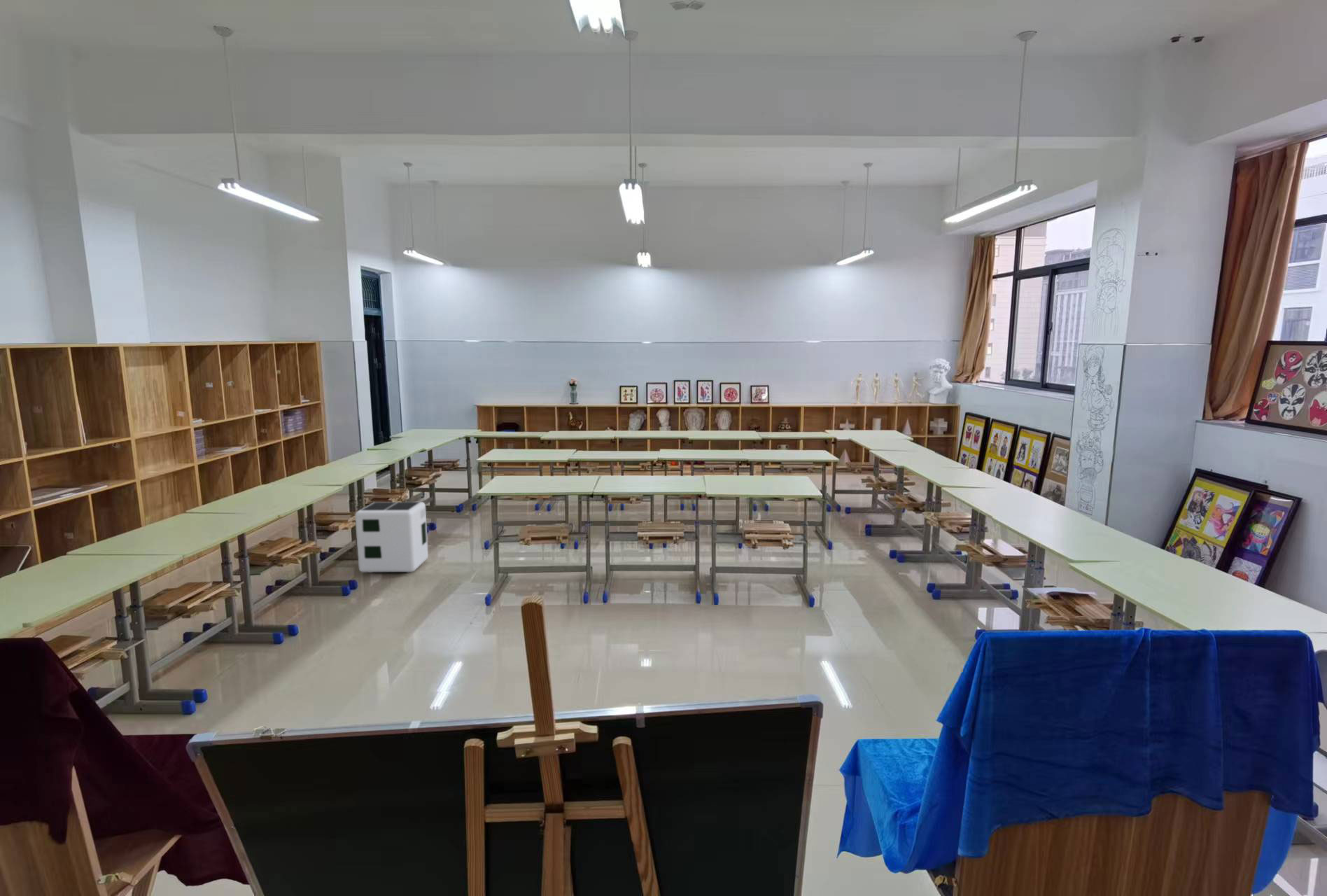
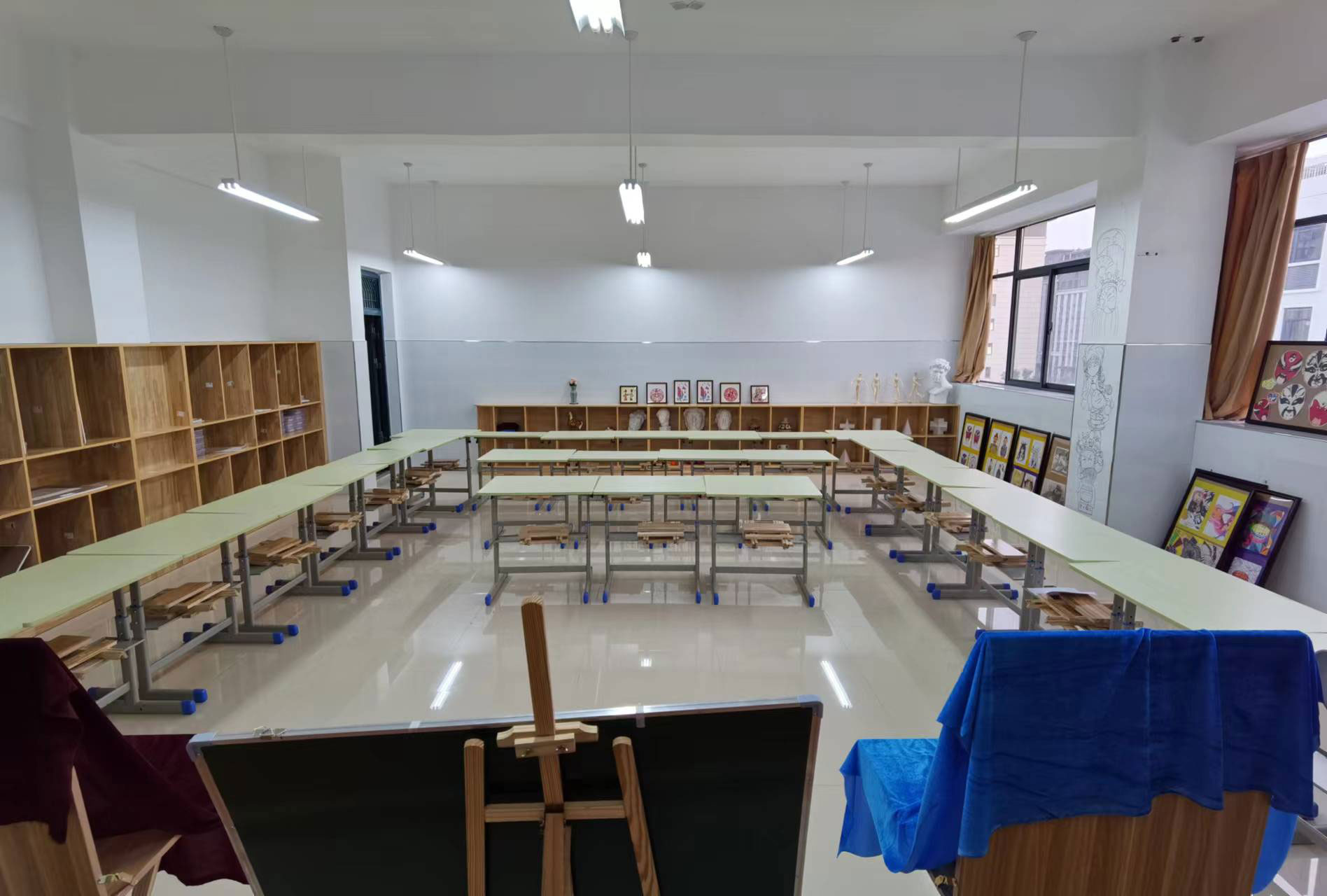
- air purifier (393, 537)
